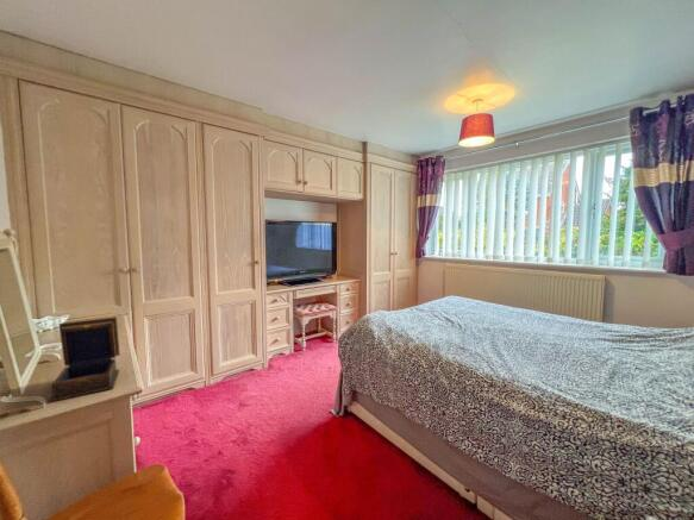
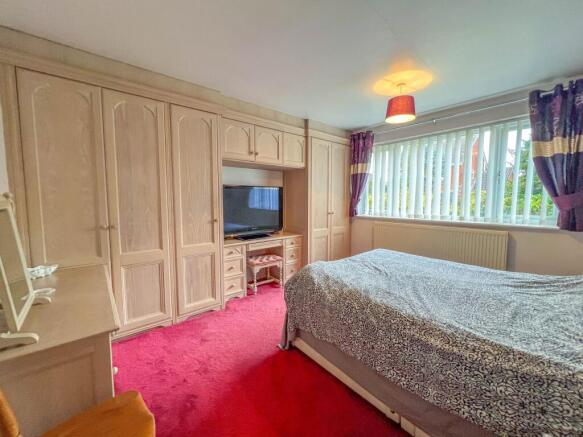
- jewelry box (86, 353)
